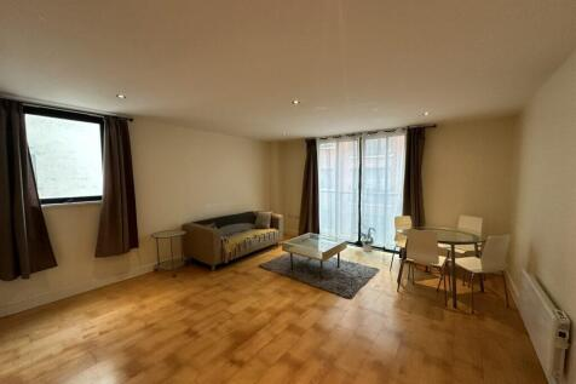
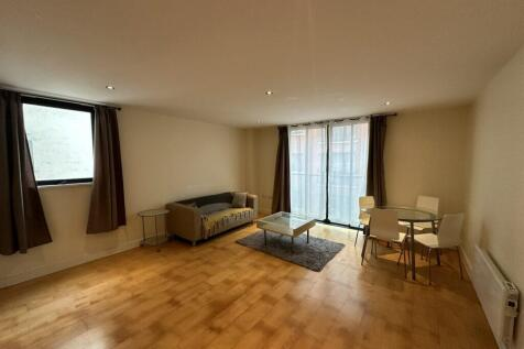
- house plant (365, 237)
